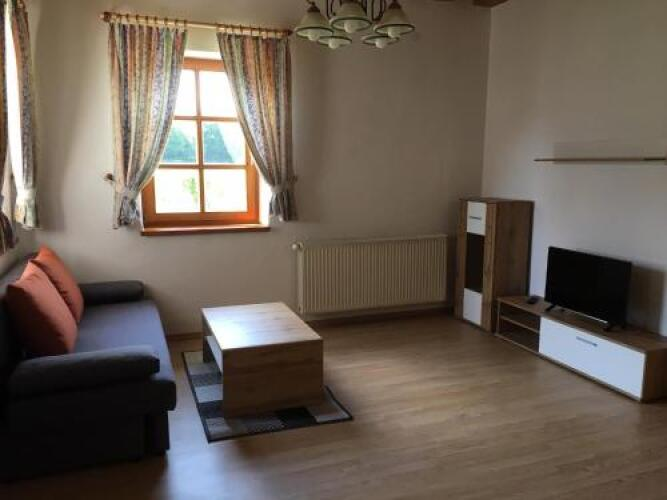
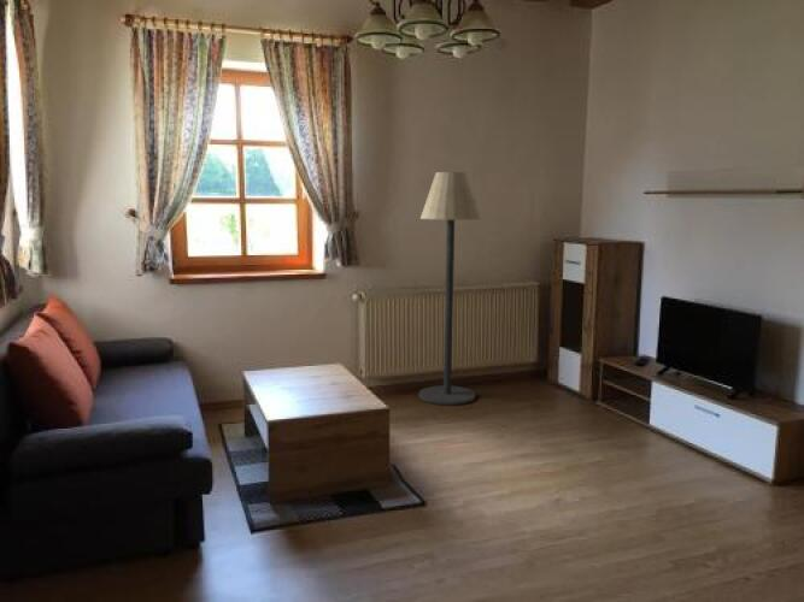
+ floor lamp (448, 287)
